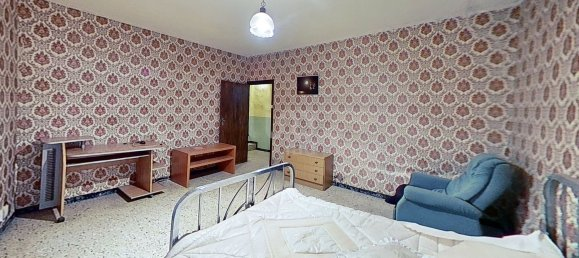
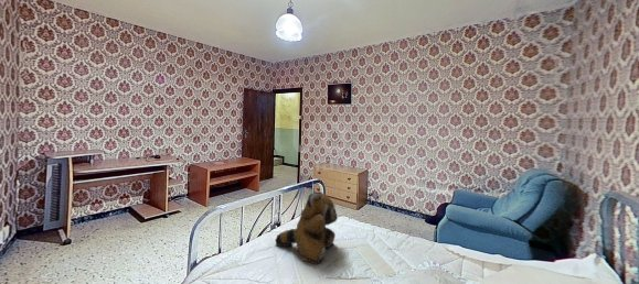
+ teddy bear (303, 220)
